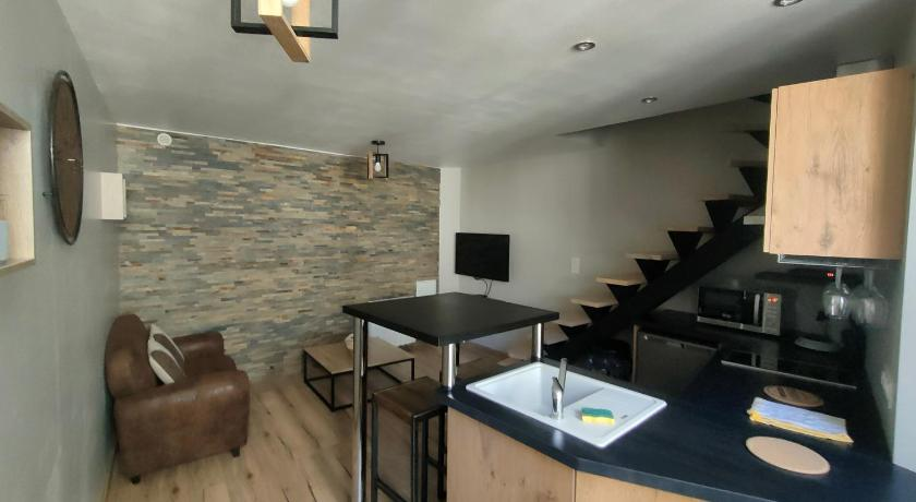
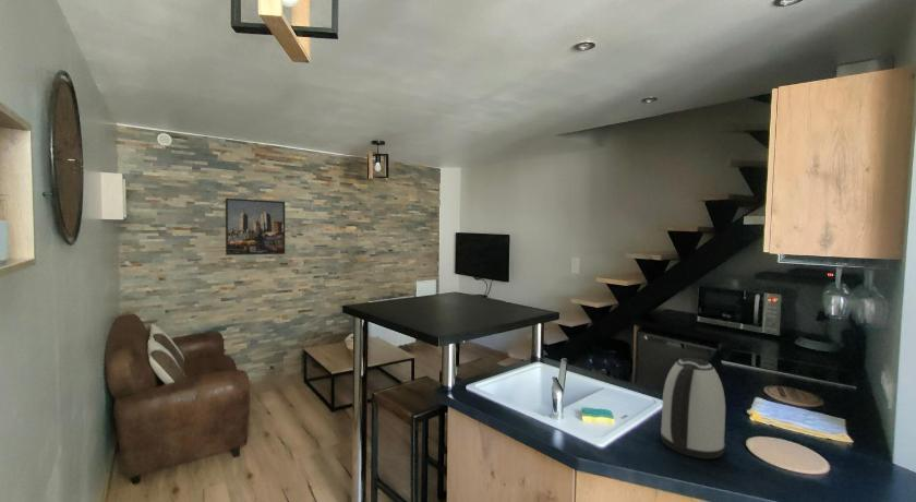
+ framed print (256, 227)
+ kettle (689, 404)
